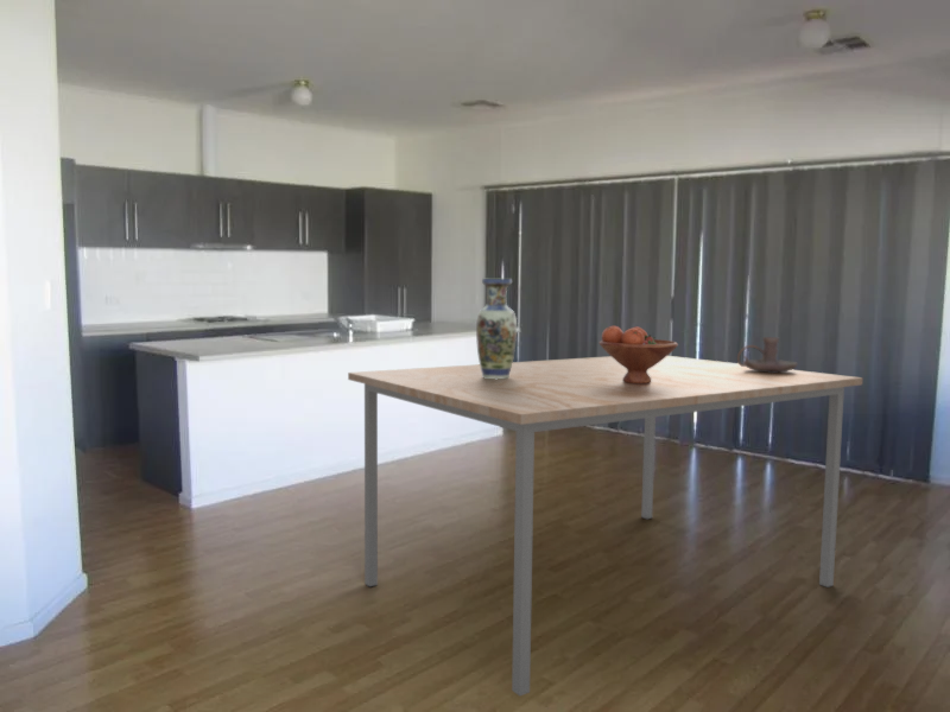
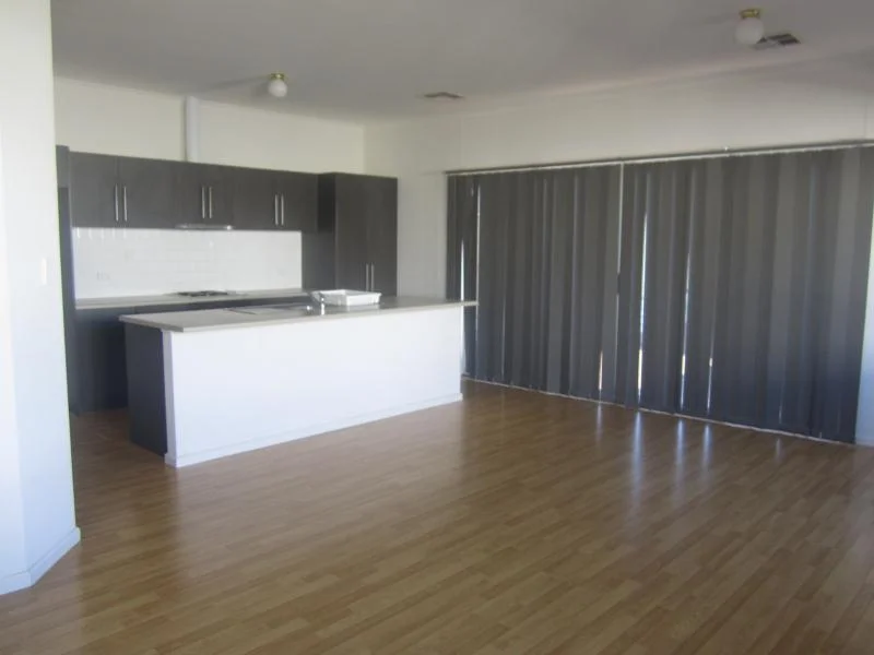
- vase (496, 328)
- candle holder (765, 354)
- fruit bowl (638, 354)
- dining table (642, 481)
